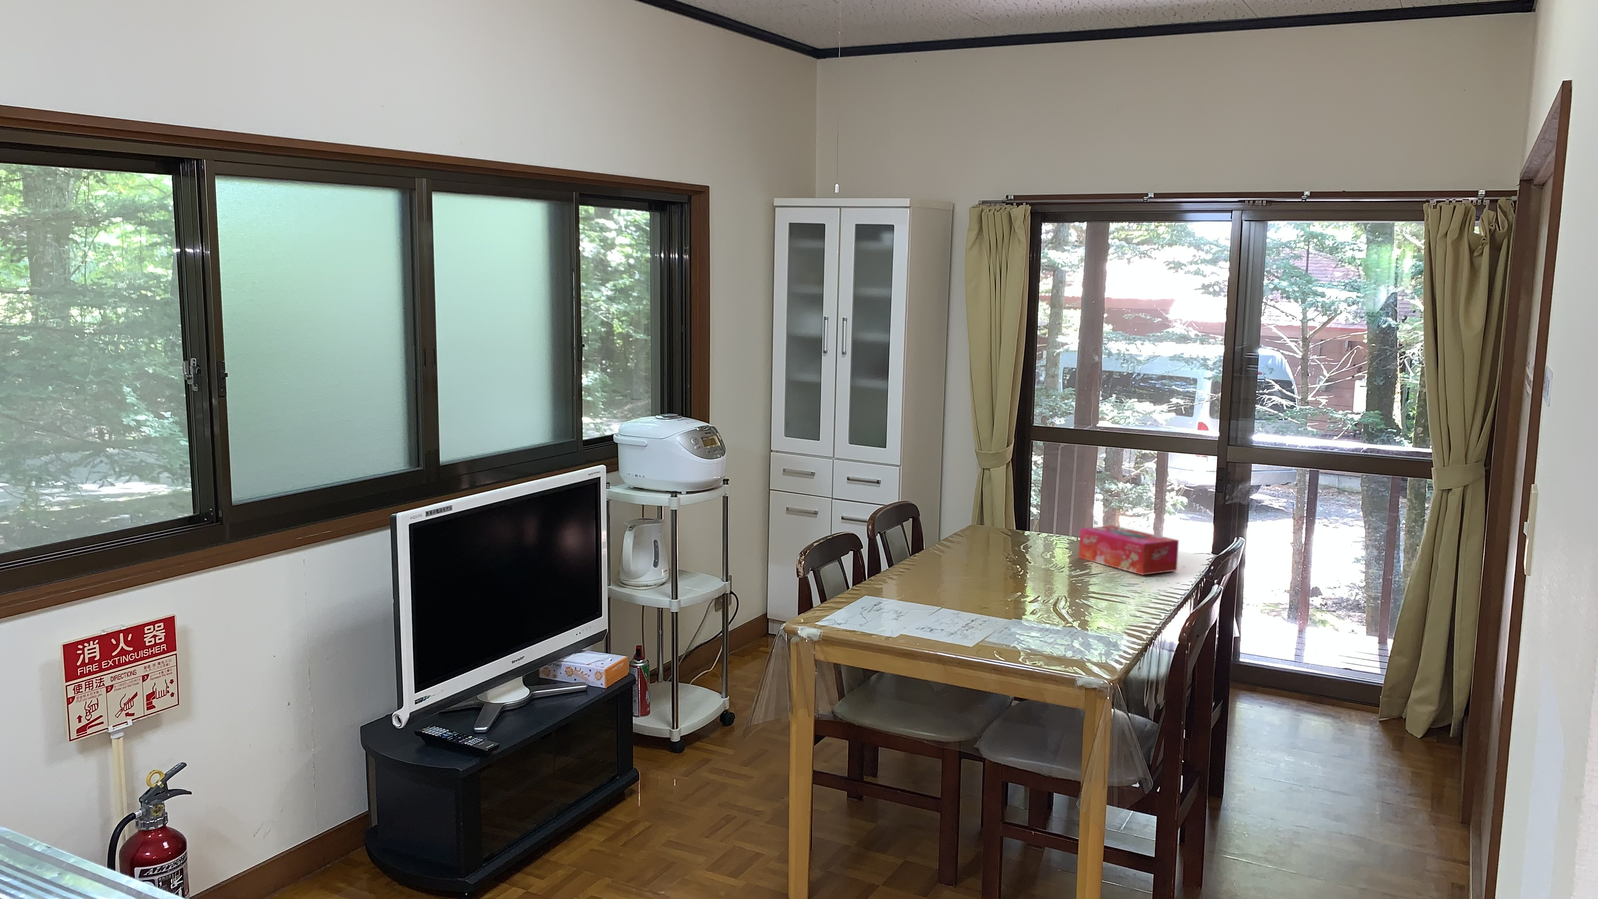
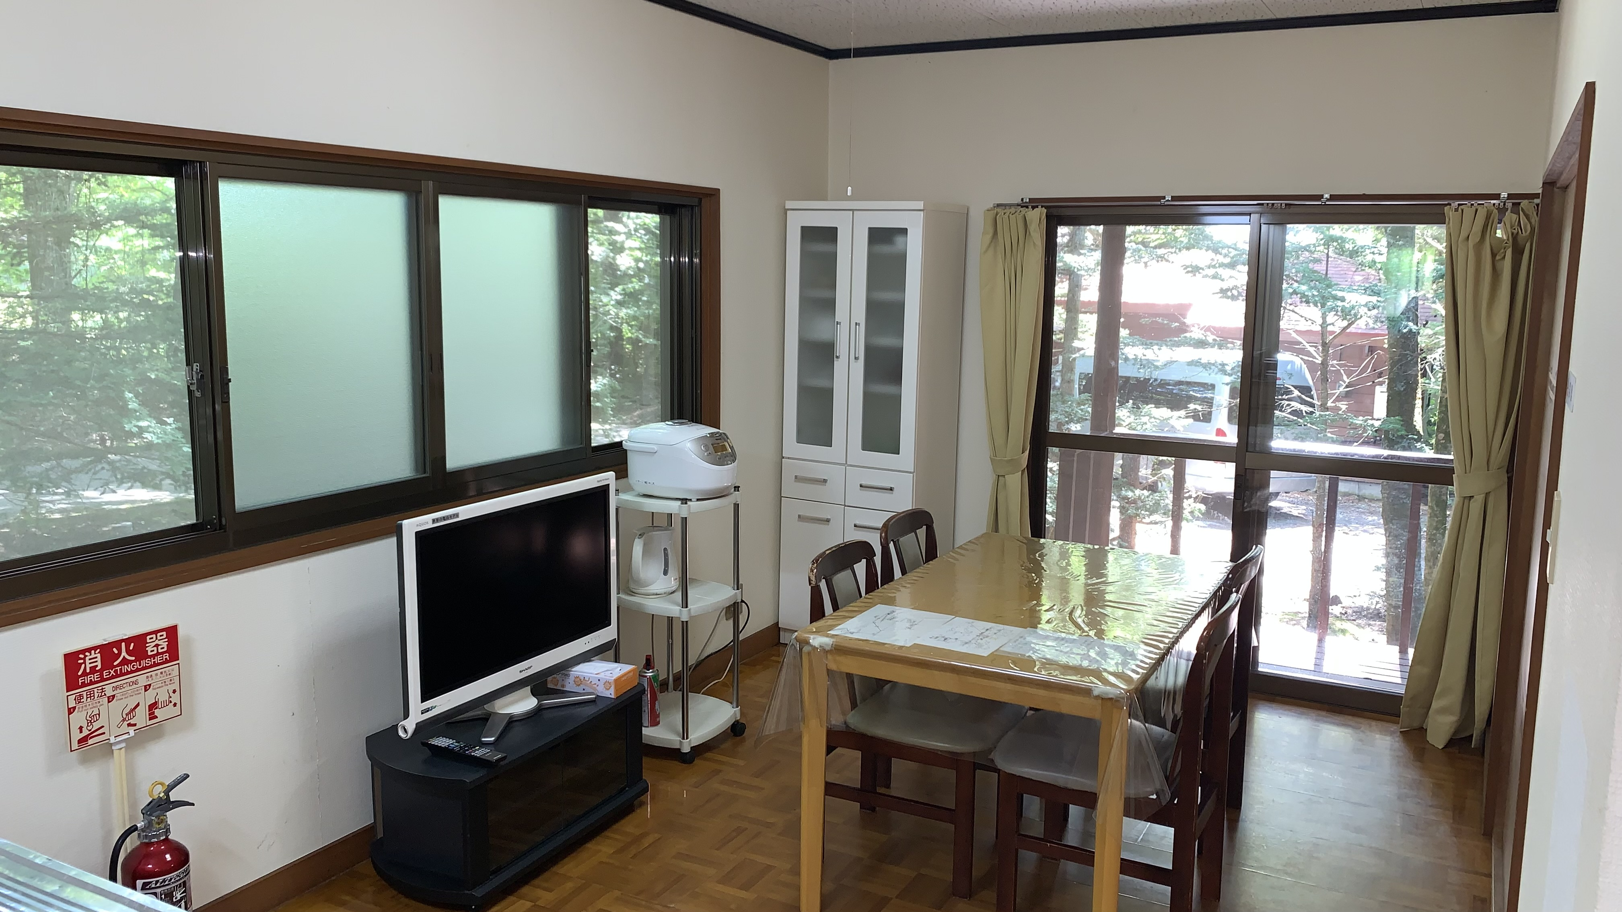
- tissue box (1127, 549)
